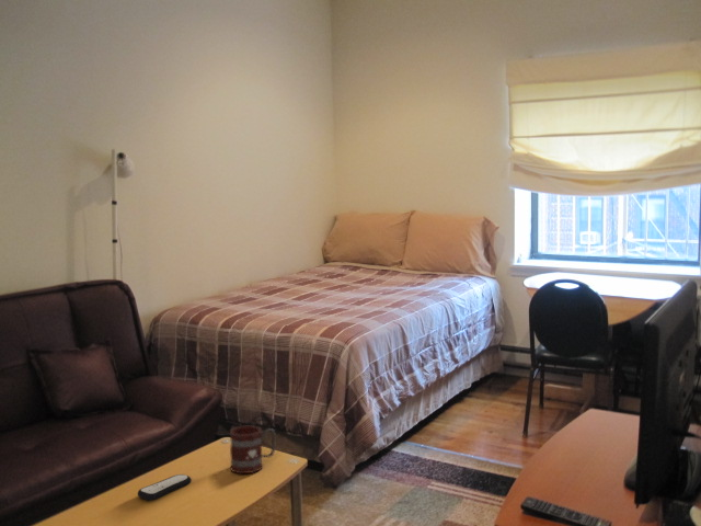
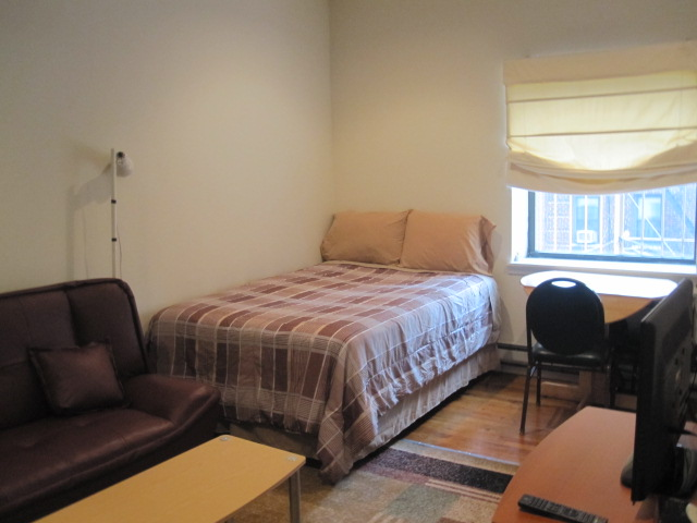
- remote control (165, 485)
- mug (253, 447)
